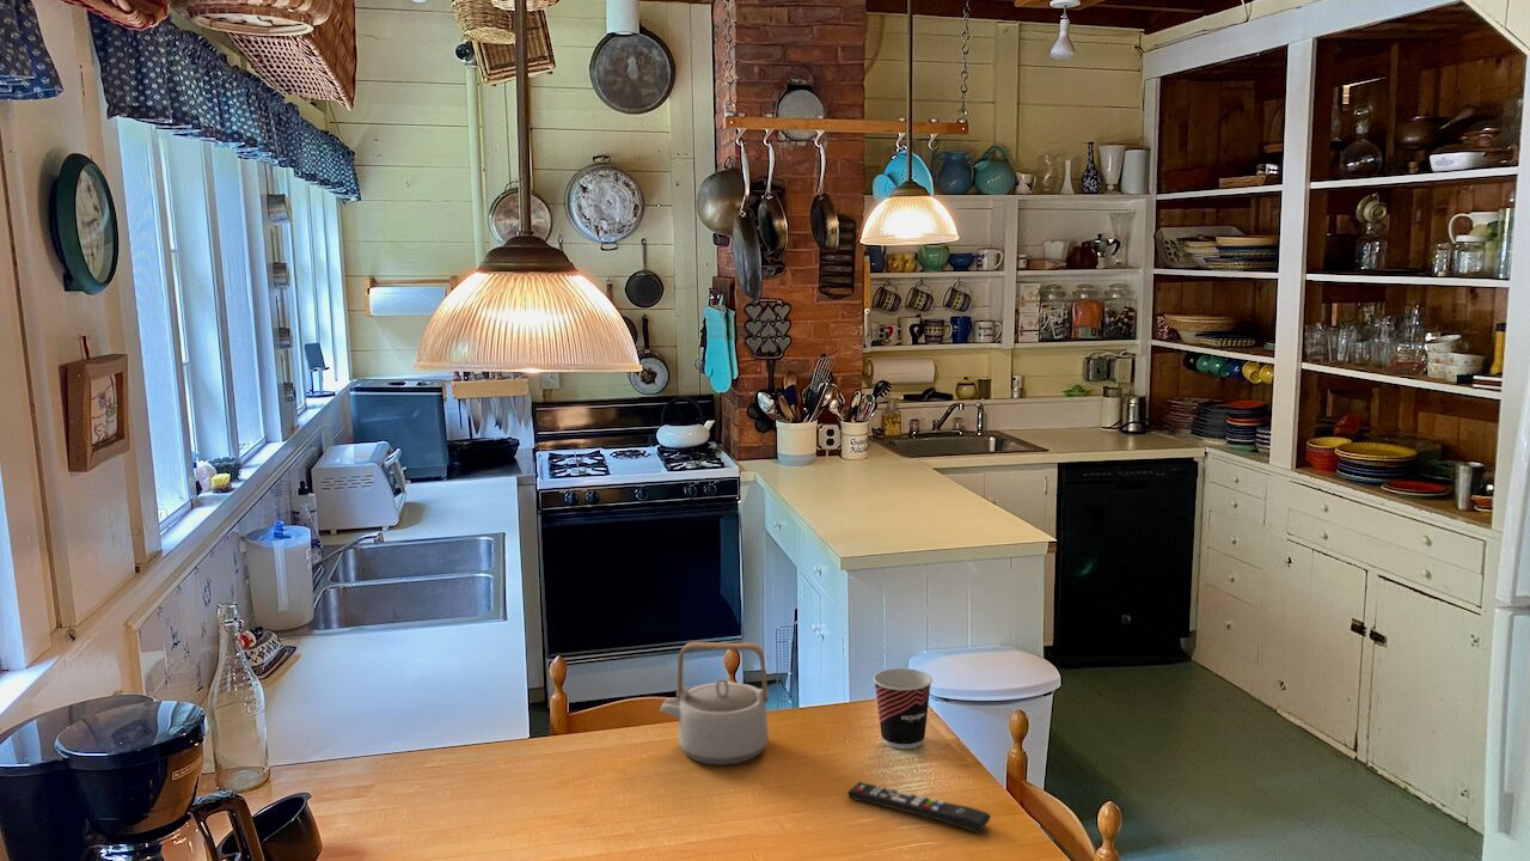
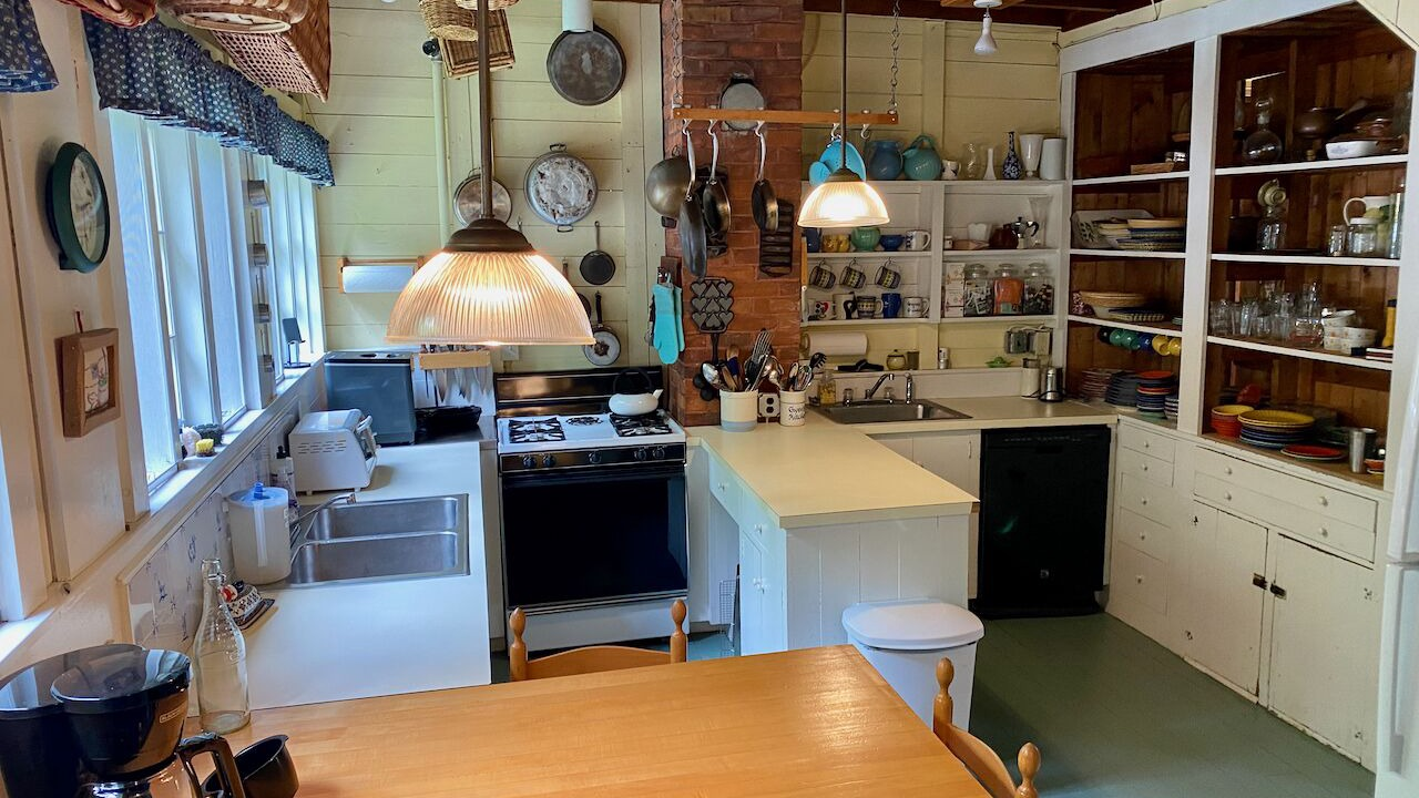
- teapot (714, 696)
- remote control (917, 805)
- cup (902, 709)
